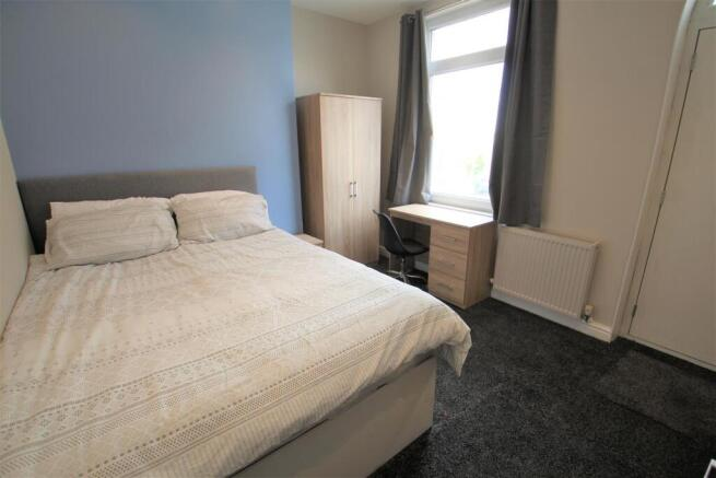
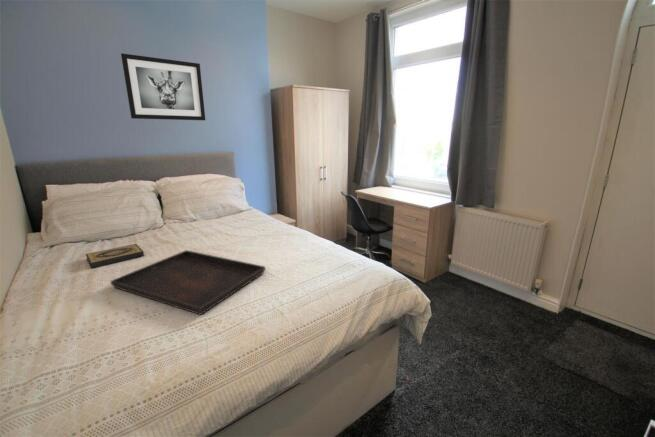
+ serving tray (192, 276)
+ hardback book (115, 255)
+ wall art (166, 90)
